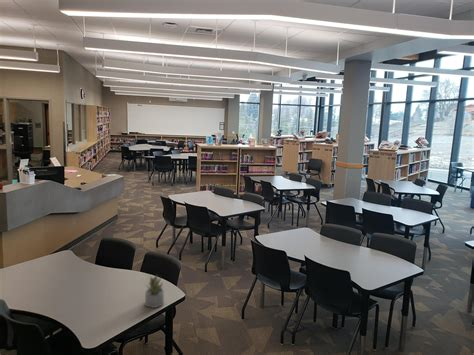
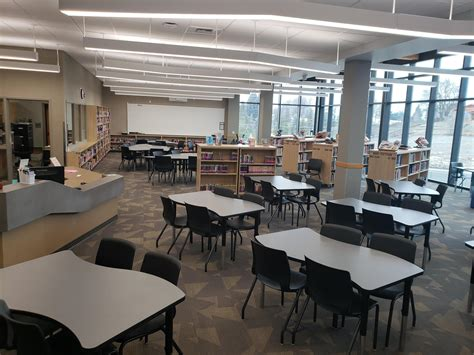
- succulent plant (154, 289)
